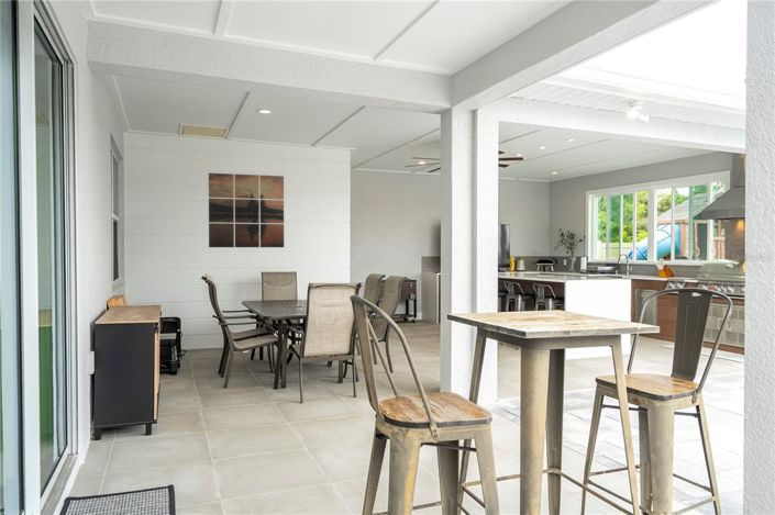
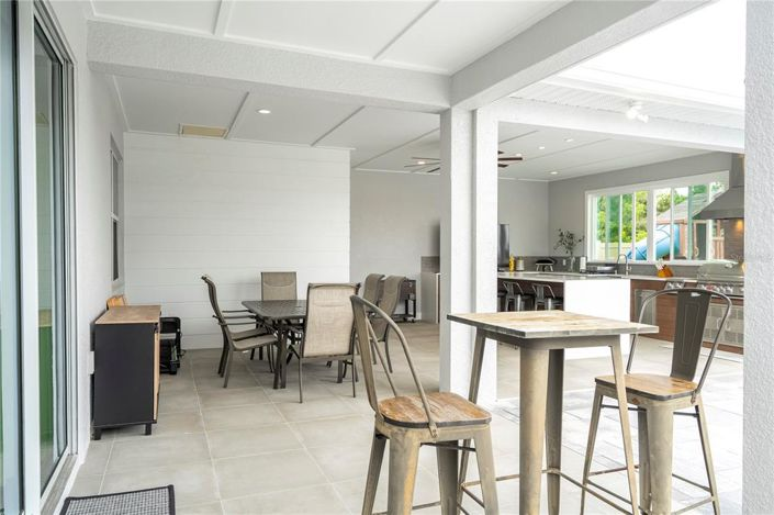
- wall art (246, 211)
